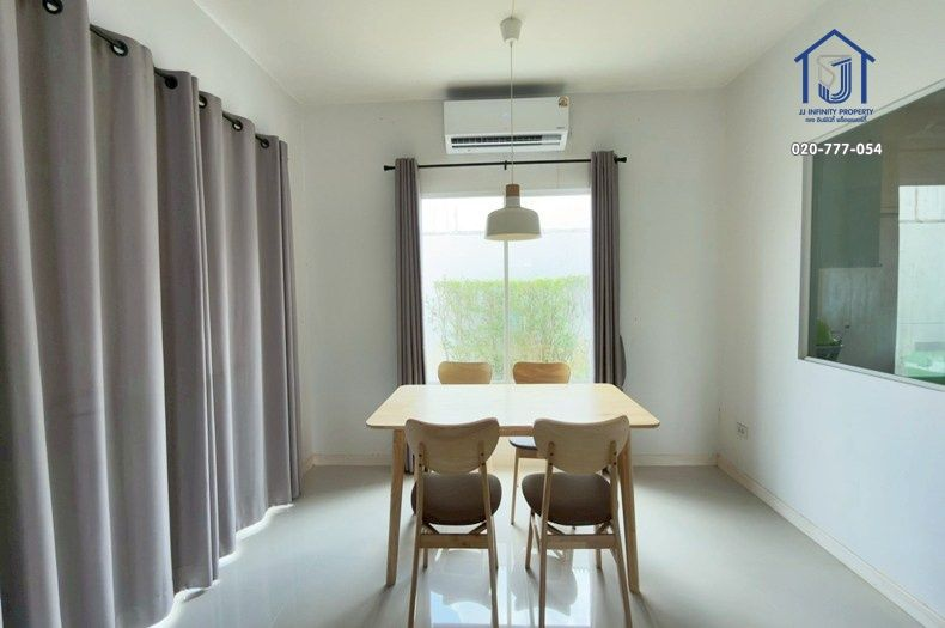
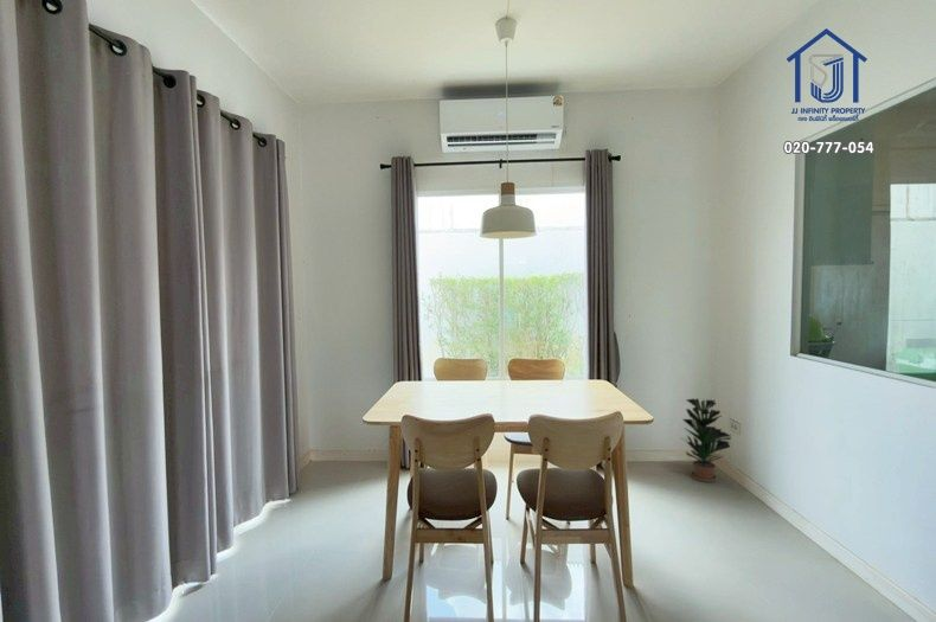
+ potted plant (707, 438)
